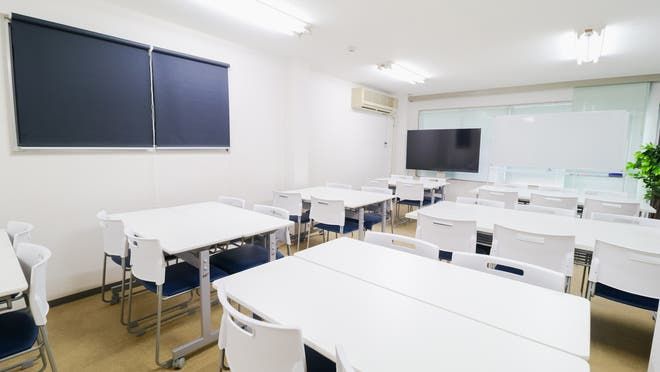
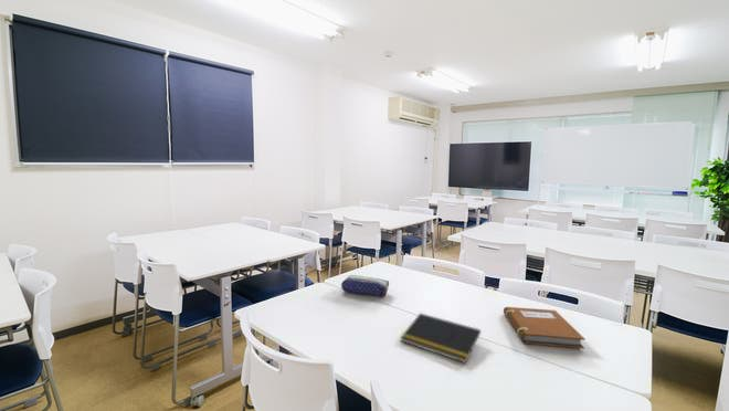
+ notepad (440, 335)
+ notebook (538, 324)
+ pencil case (364, 285)
